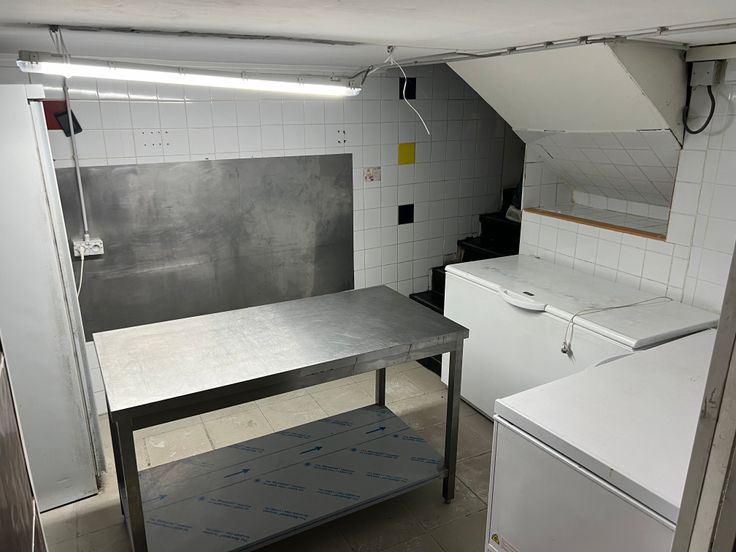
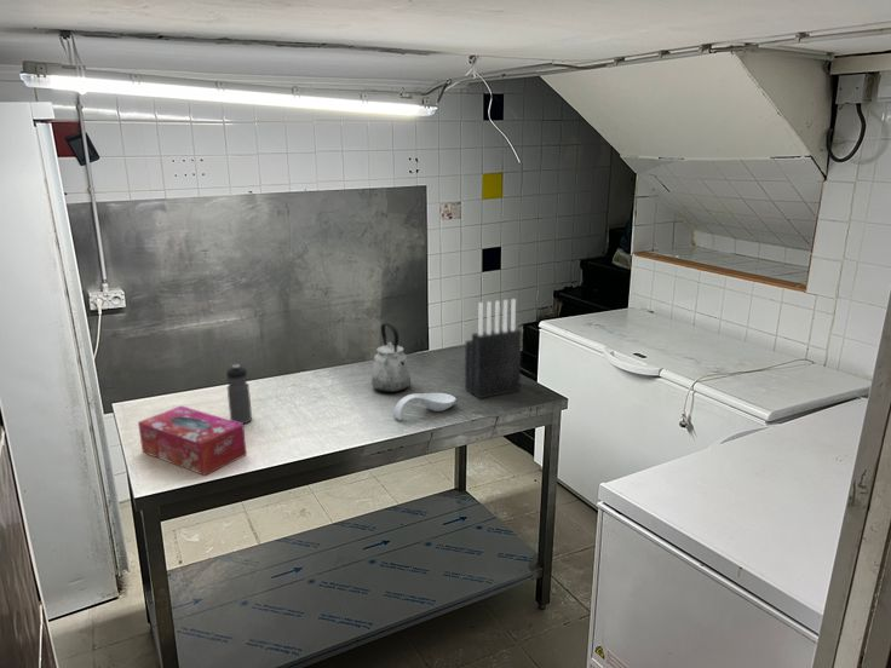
+ water bottle (238, 393)
+ knife block (492, 345)
+ kettle (392, 358)
+ spoon rest (425, 402)
+ tissue box (191, 438)
